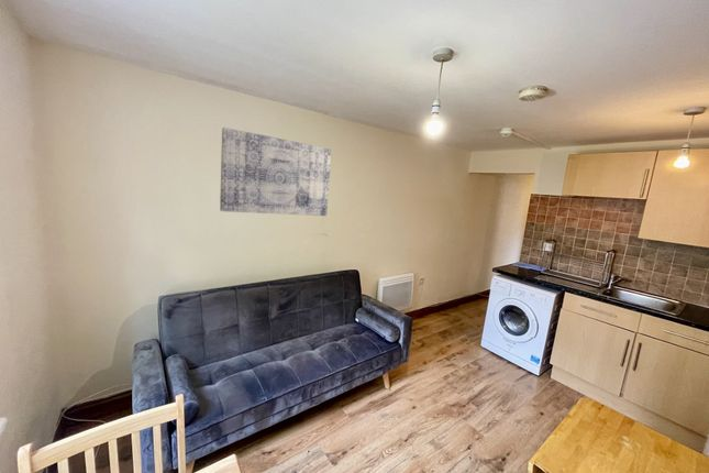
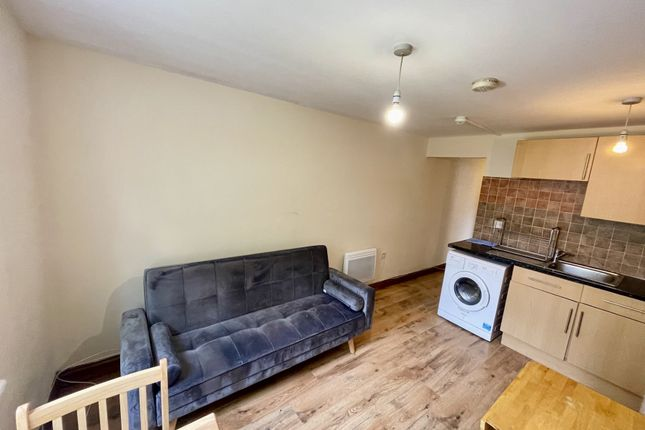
- wall art (280, 177)
